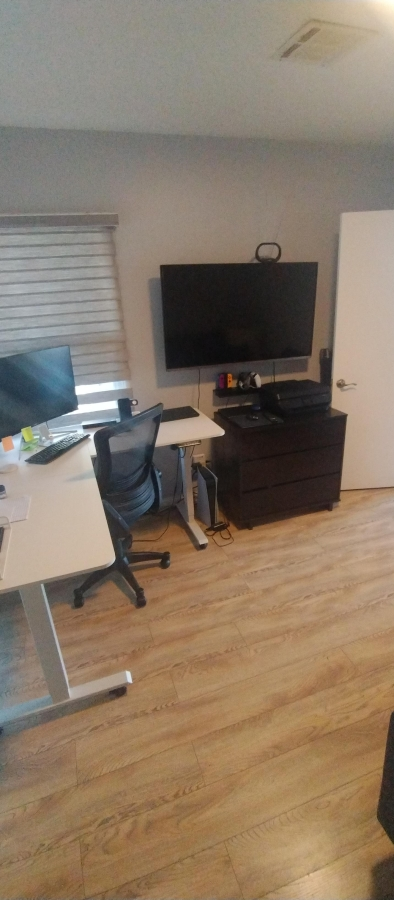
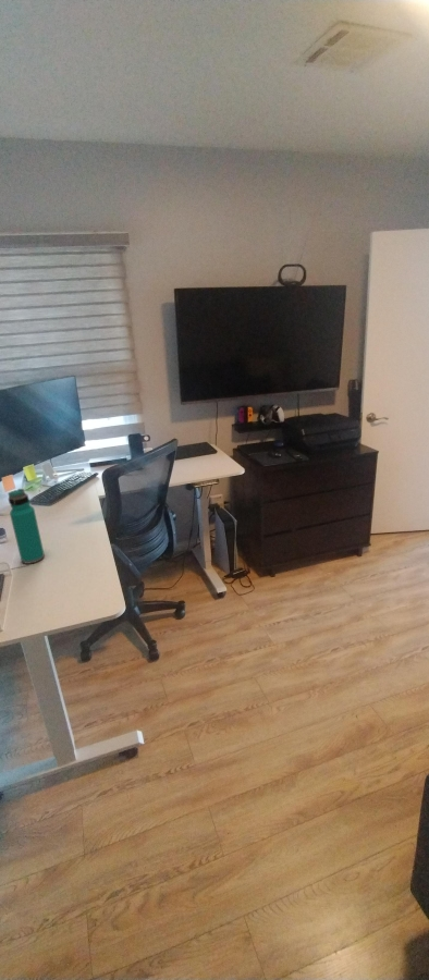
+ water bottle (25, 525)
